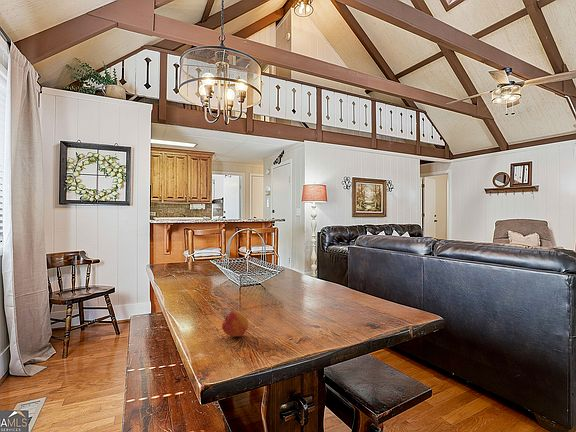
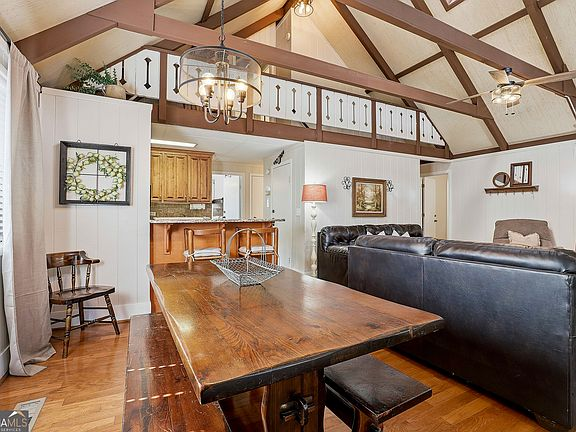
- fruit (235, 323)
